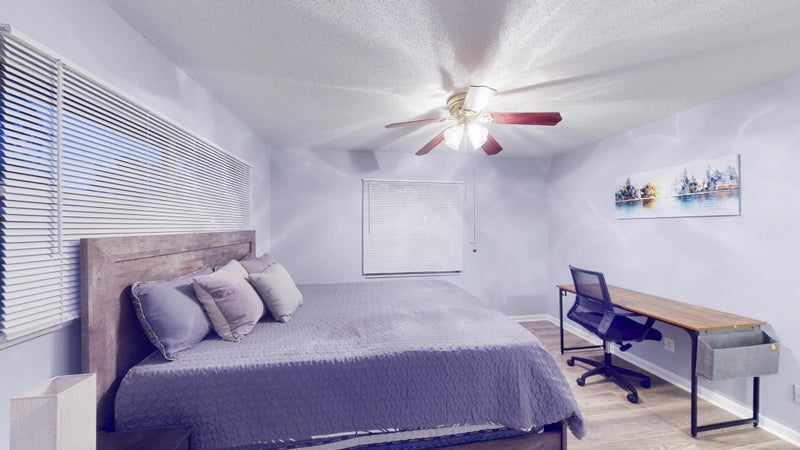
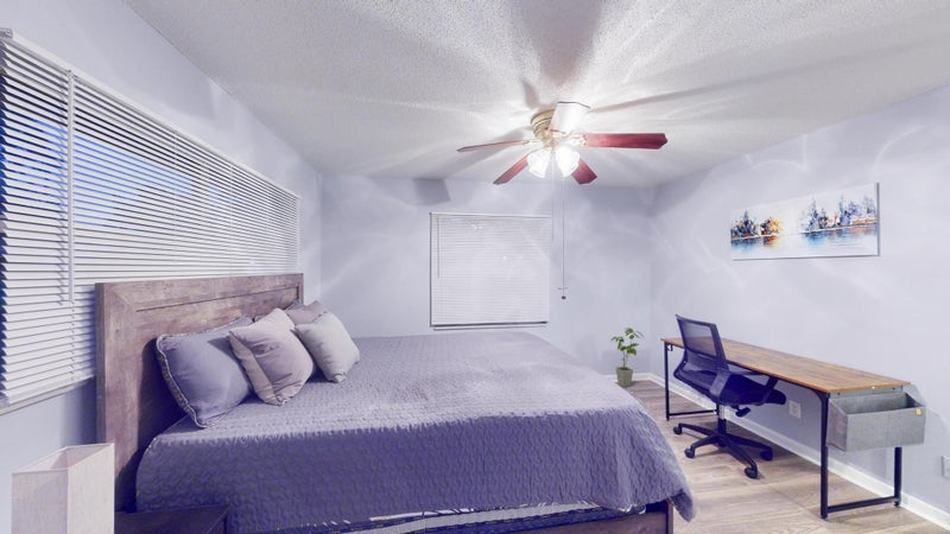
+ house plant (627, 357)
